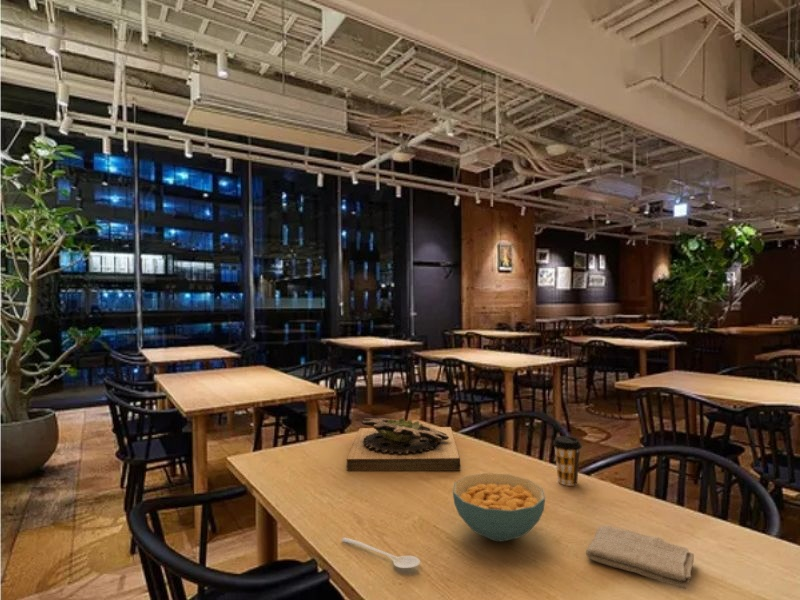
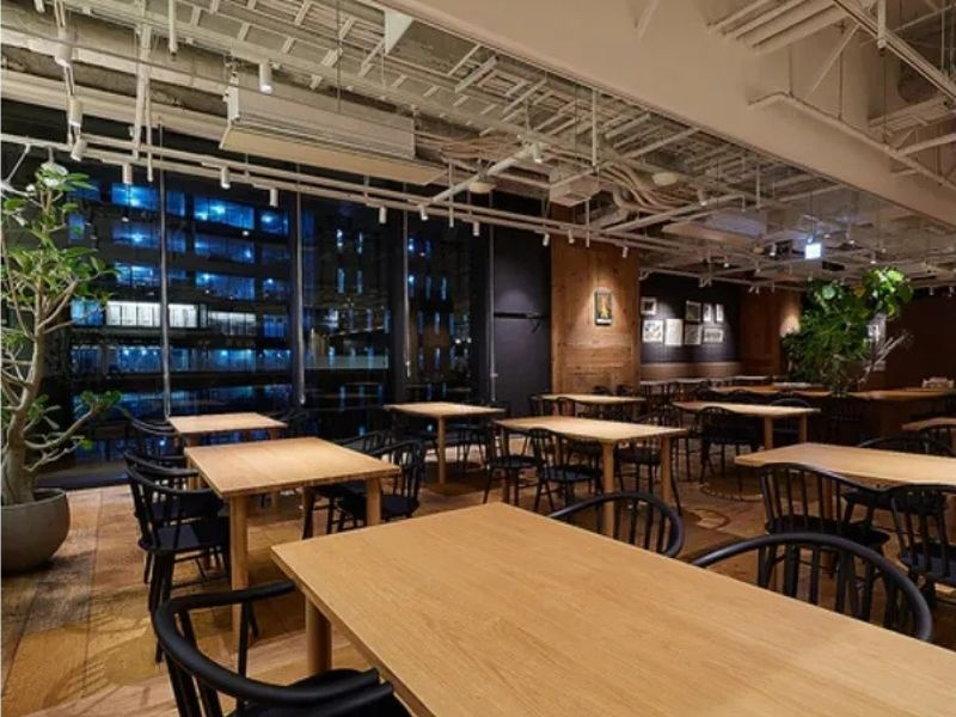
- washcloth (639, 553)
- cereal bowl (498, 512)
- succulent planter (404, 434)
- coffee cup (567, 460)
- stirrer (378, 551)
